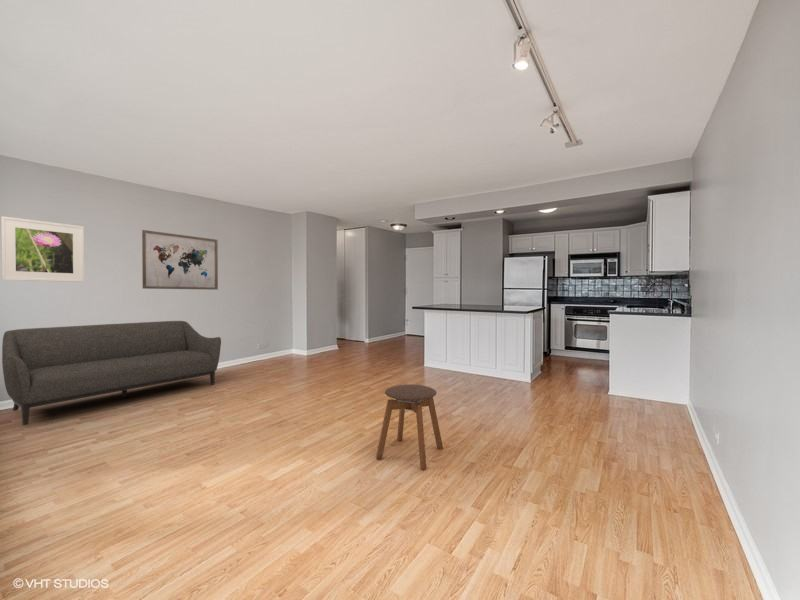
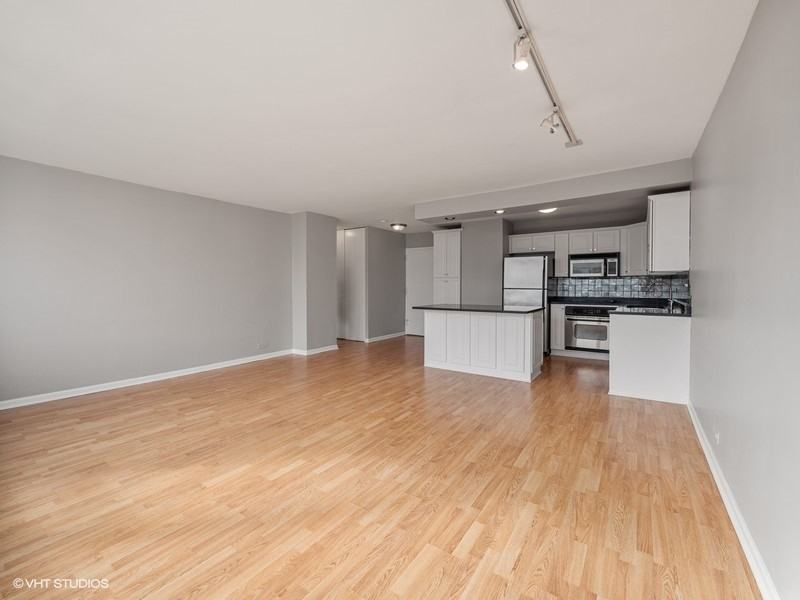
- sofa (122, 361)
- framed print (45, 251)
- stool (417, 420)
- wall art (183, 262)
